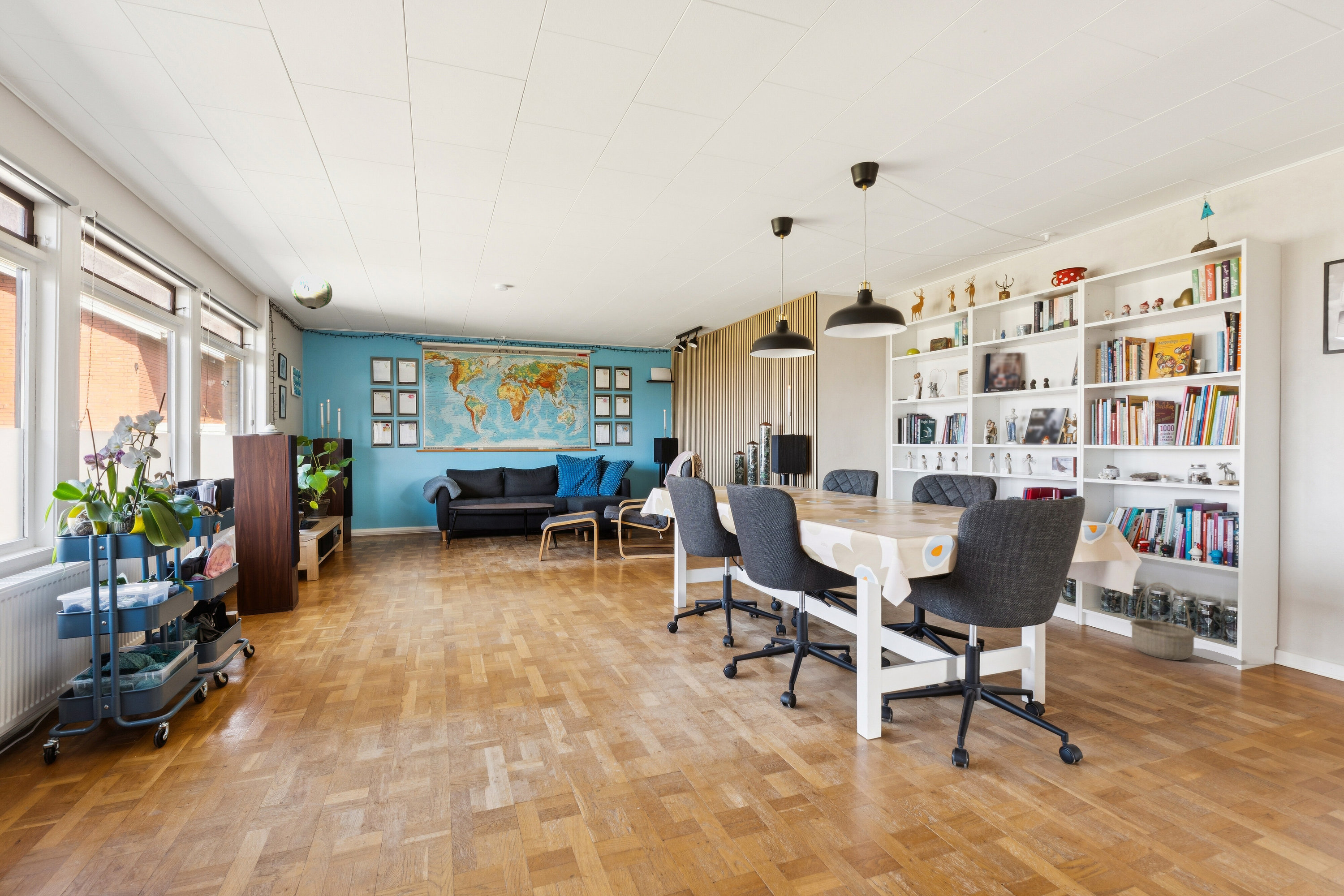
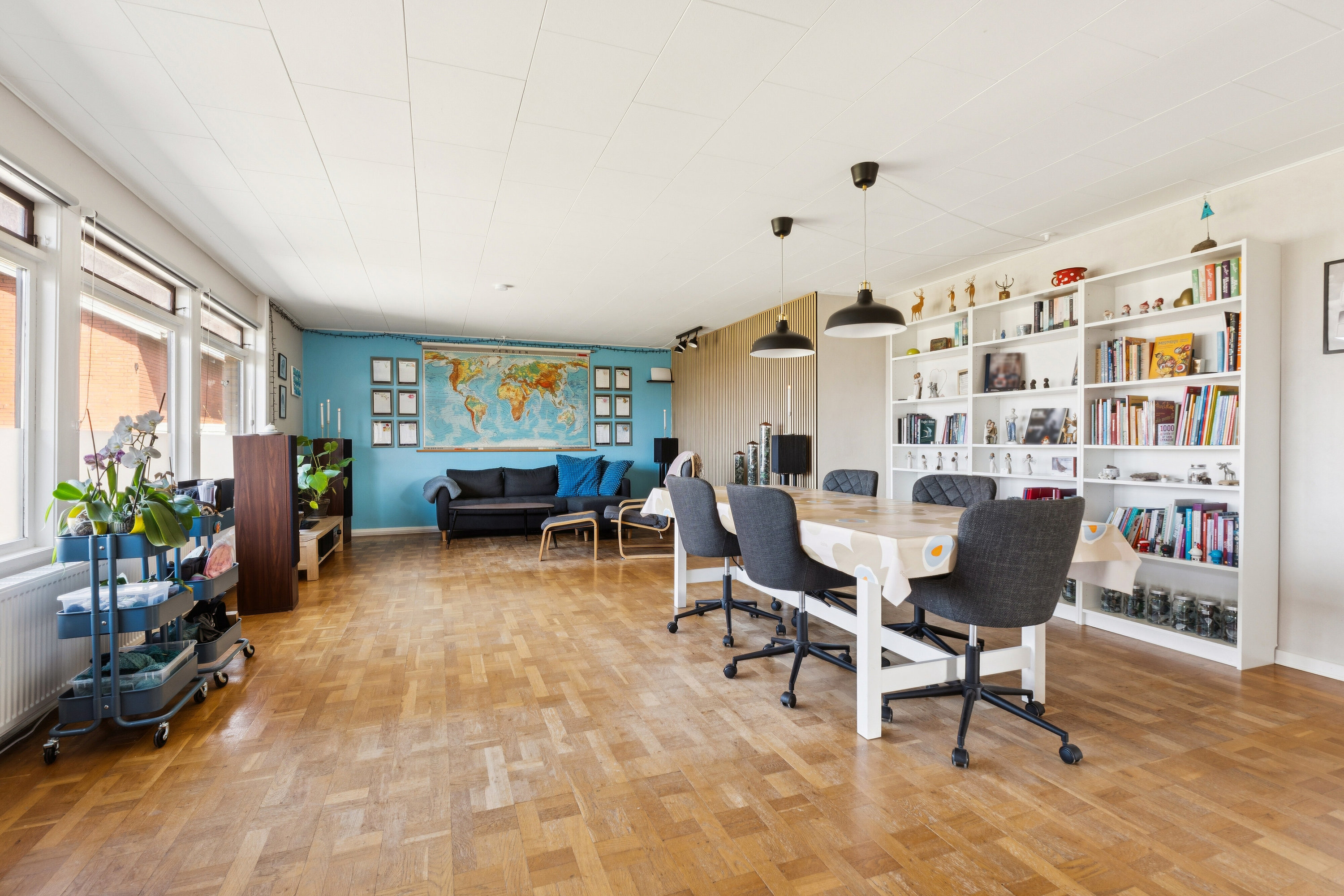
- paper lantern (312, 292)
- basket (1162, 621)
